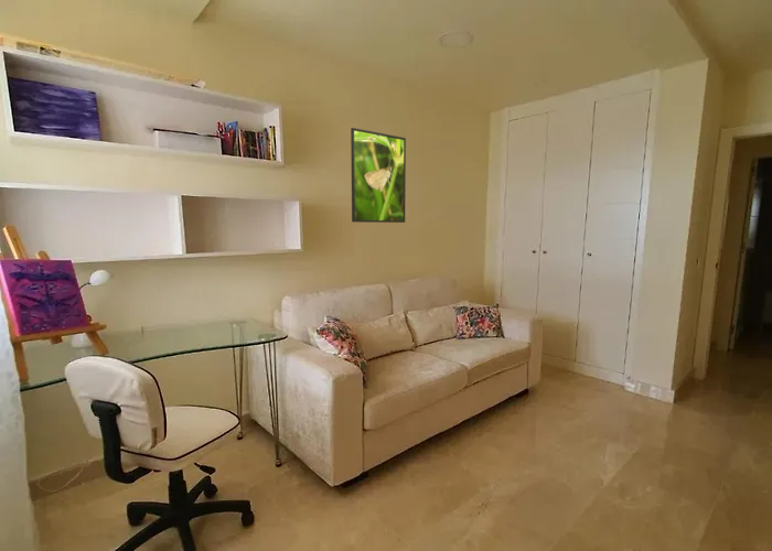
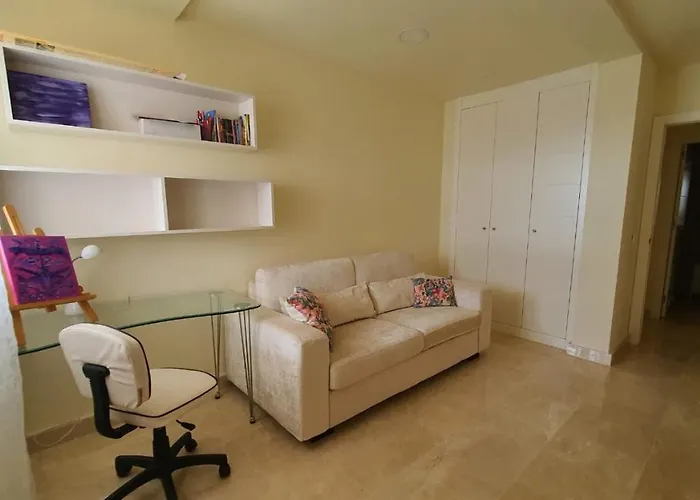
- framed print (379, 177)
